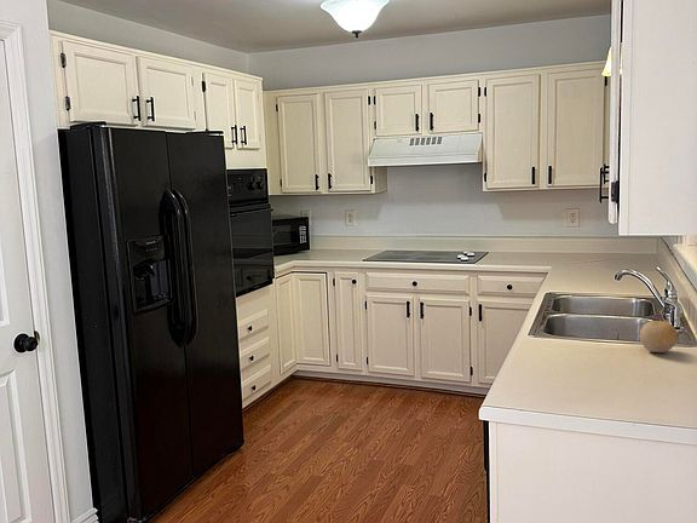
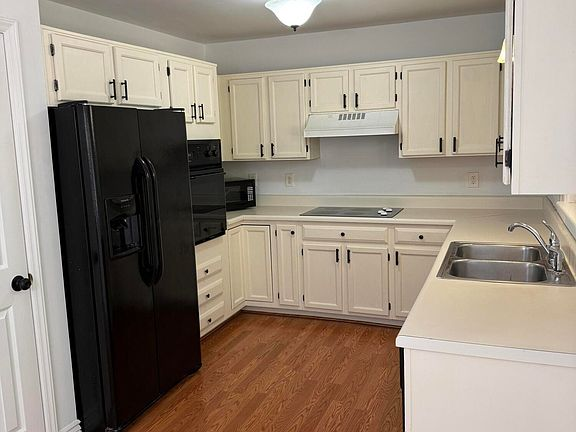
- fruit (657, 337)
